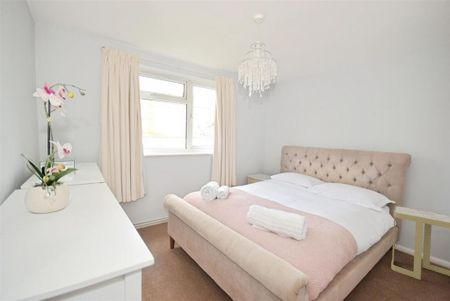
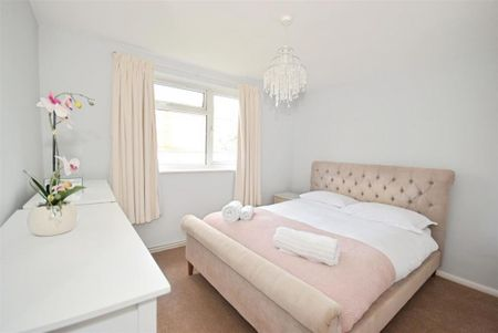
- side table (421, 243)
